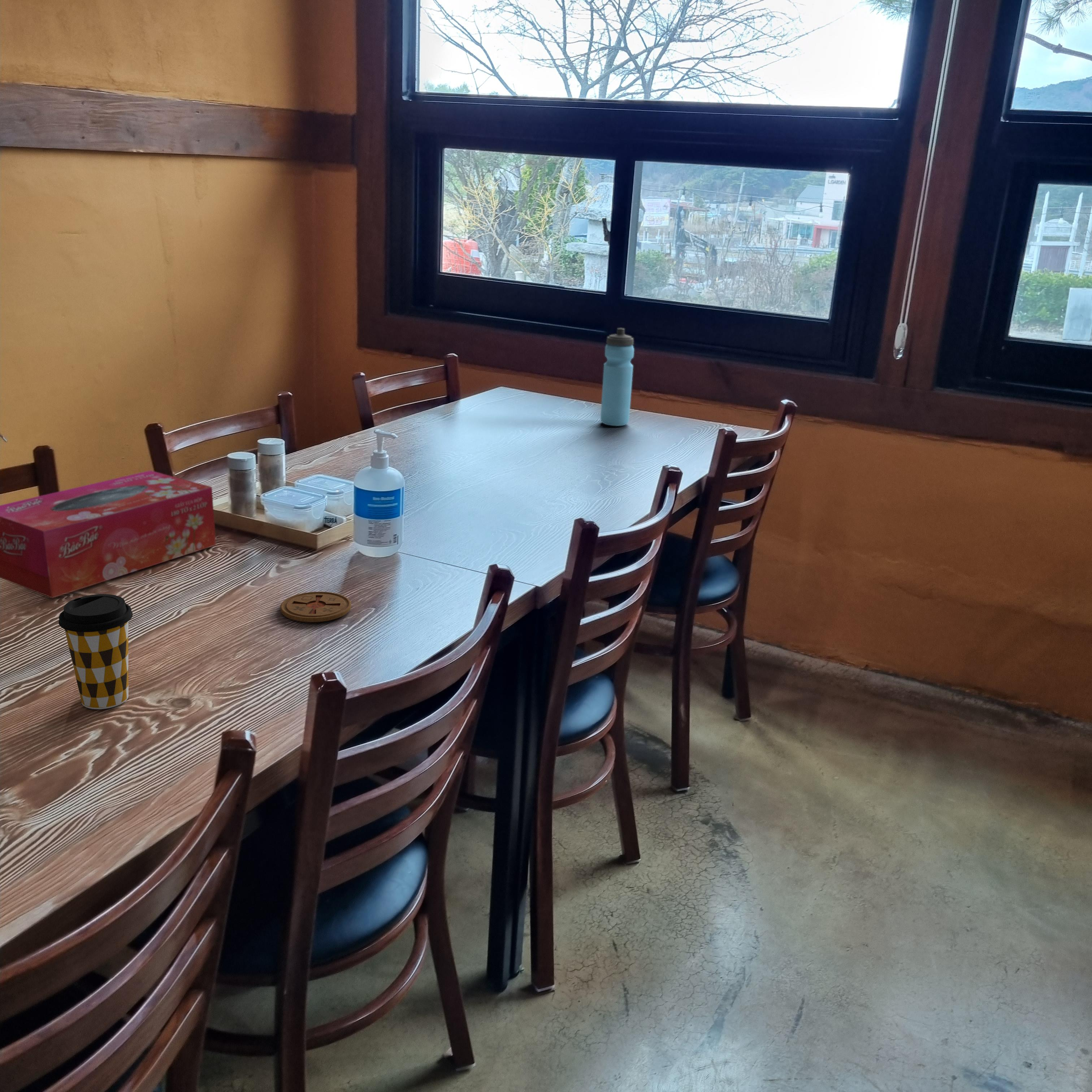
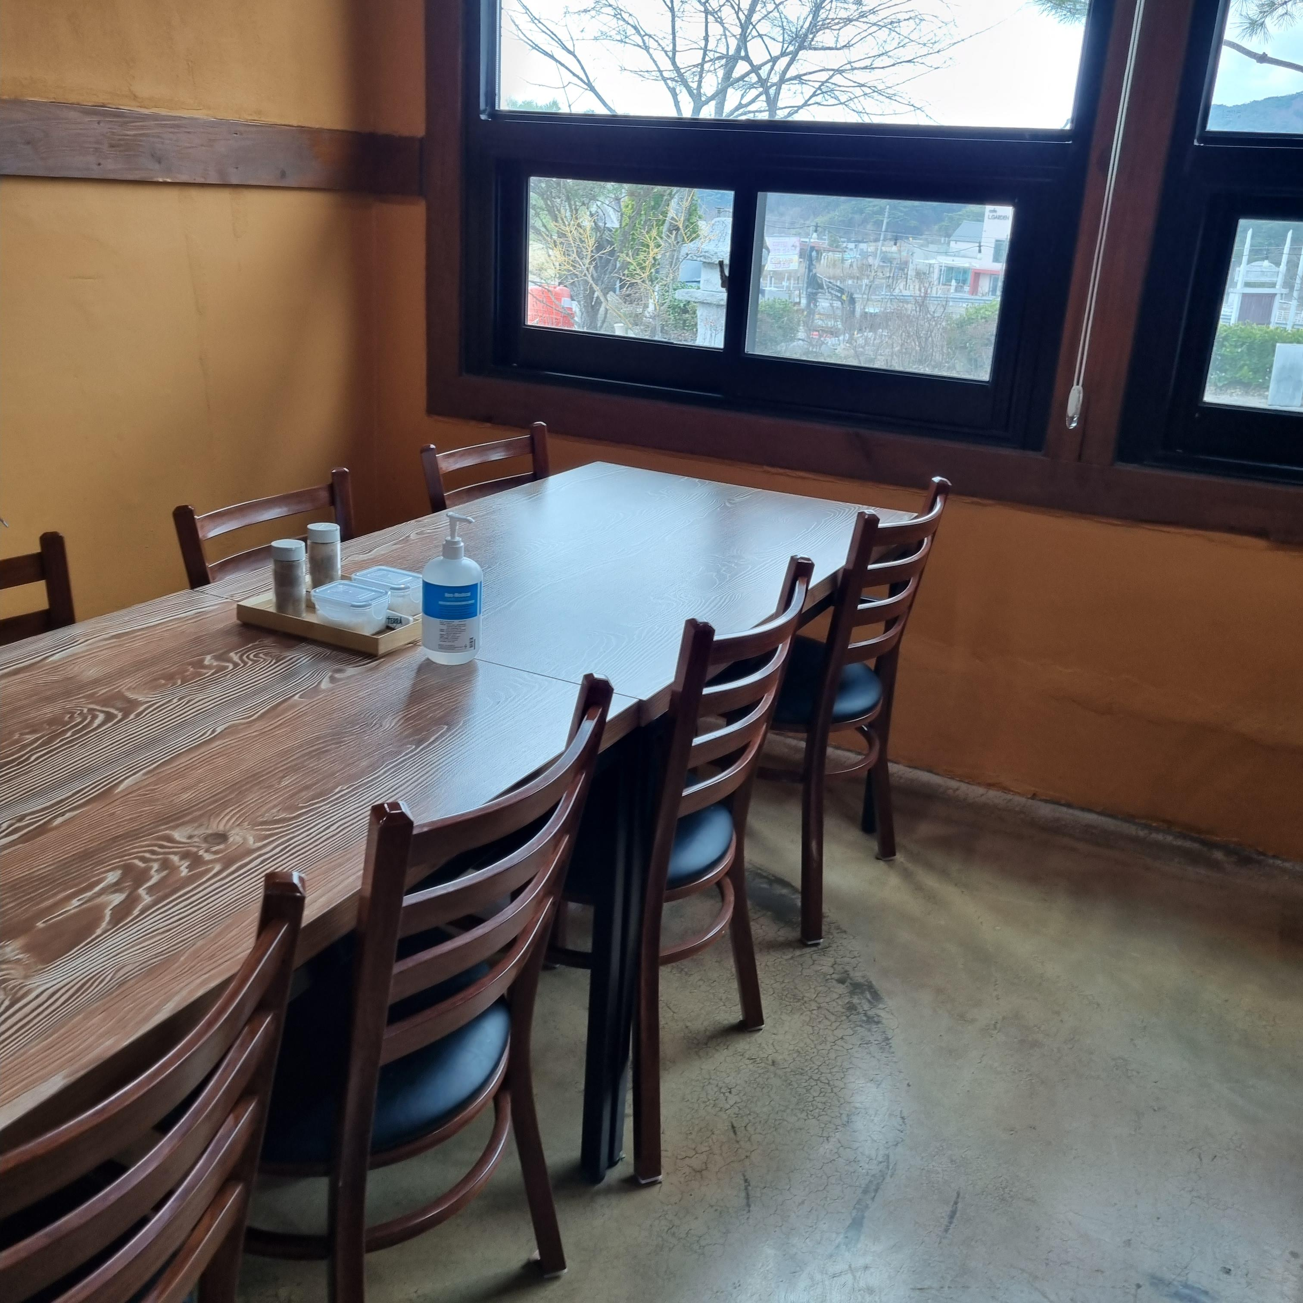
- tissue box (105, 528)
- coaster (316, 606)
- water bottle (618, 376)
- coffee cup (100, 653)
